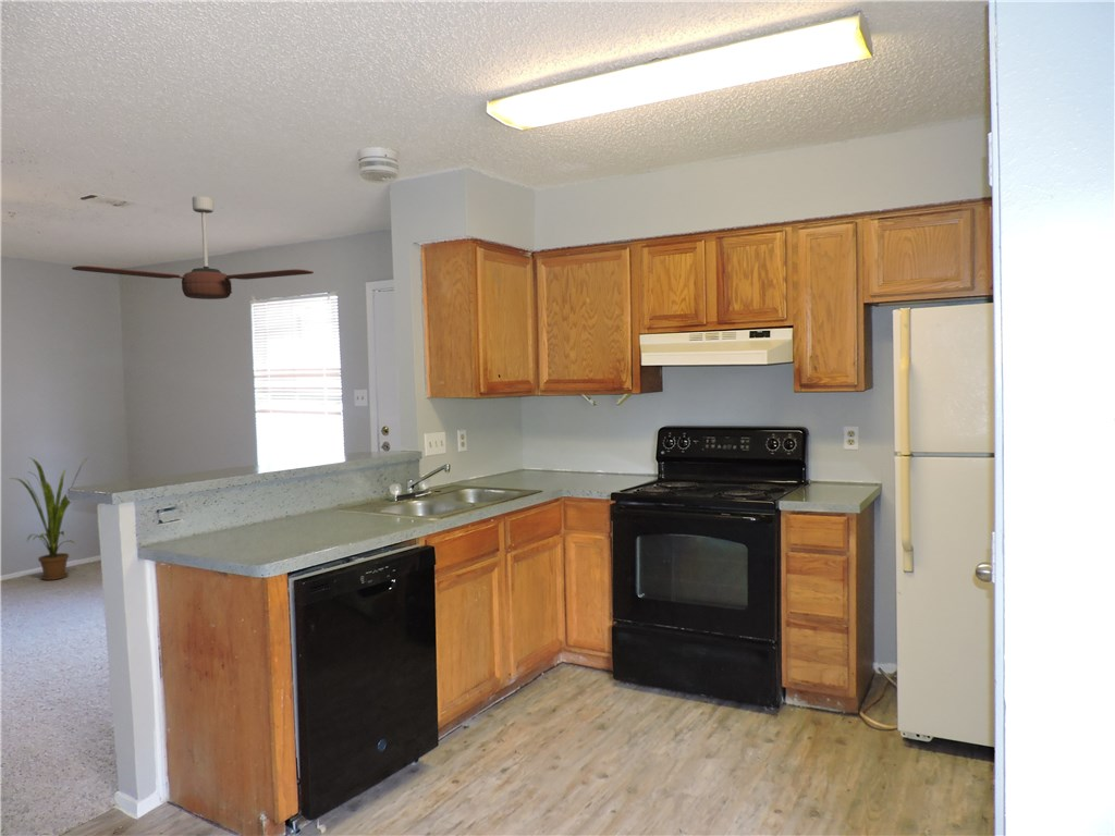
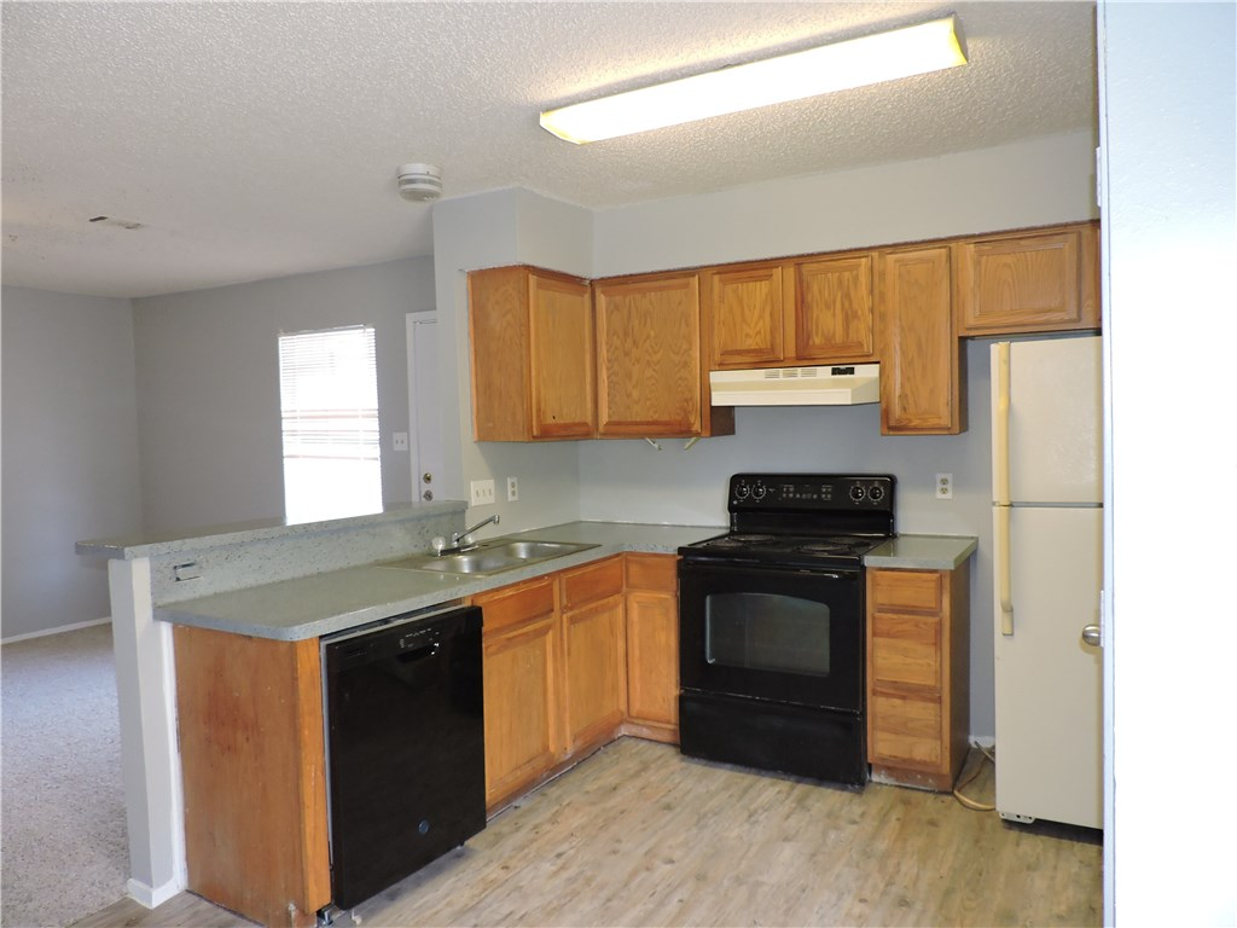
- house plant (44, 518)
- ceiling fan (203, 247)
